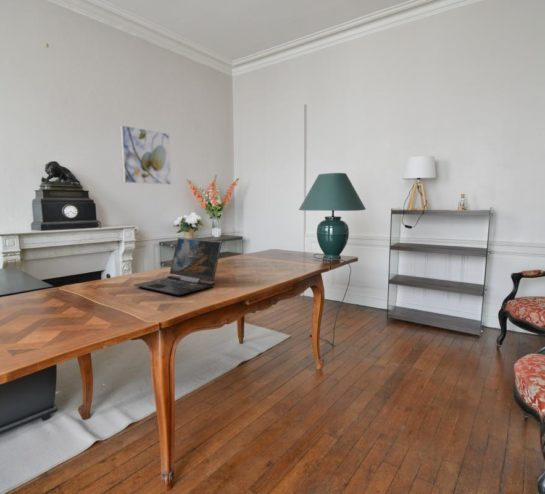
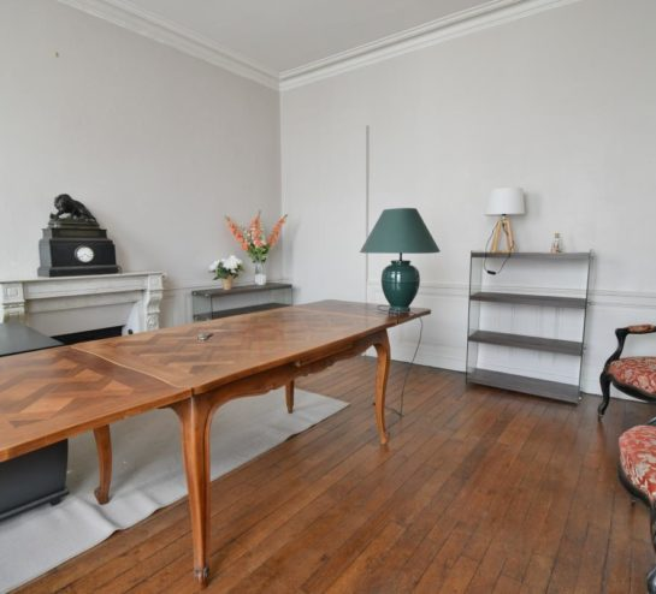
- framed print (147, 157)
- laptop (178, 264)
